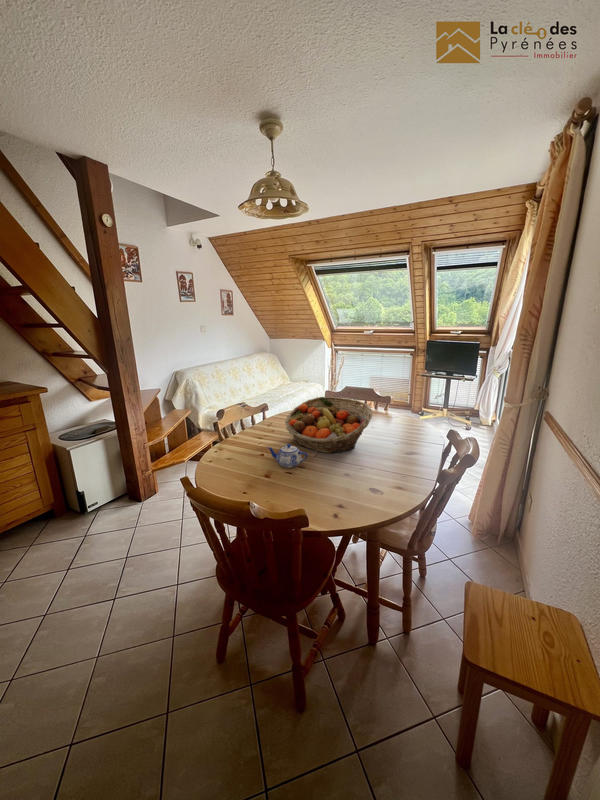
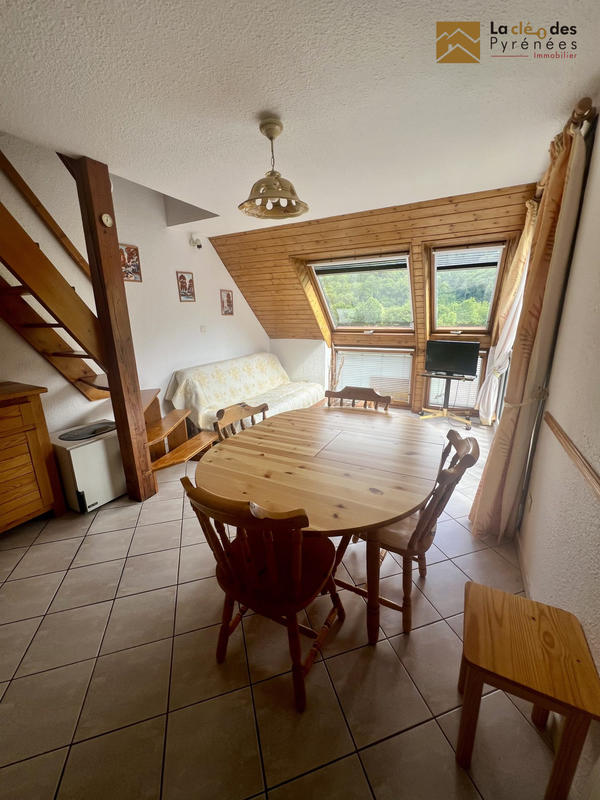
- teapot (287, 454)
- fruit basket (327, 423)
